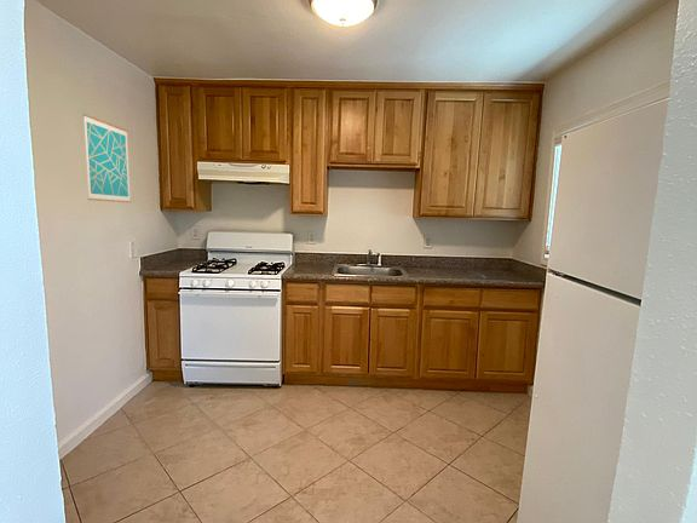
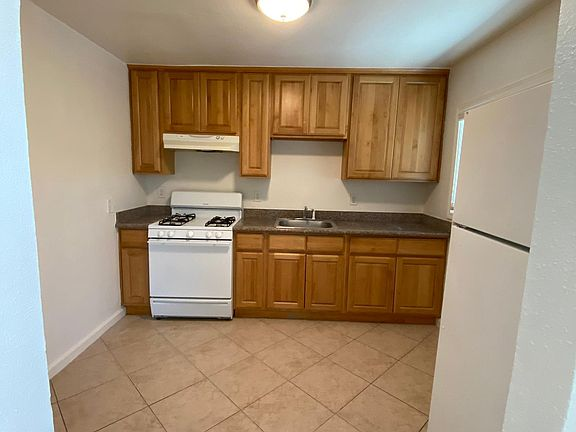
- wall art (109, 162)
